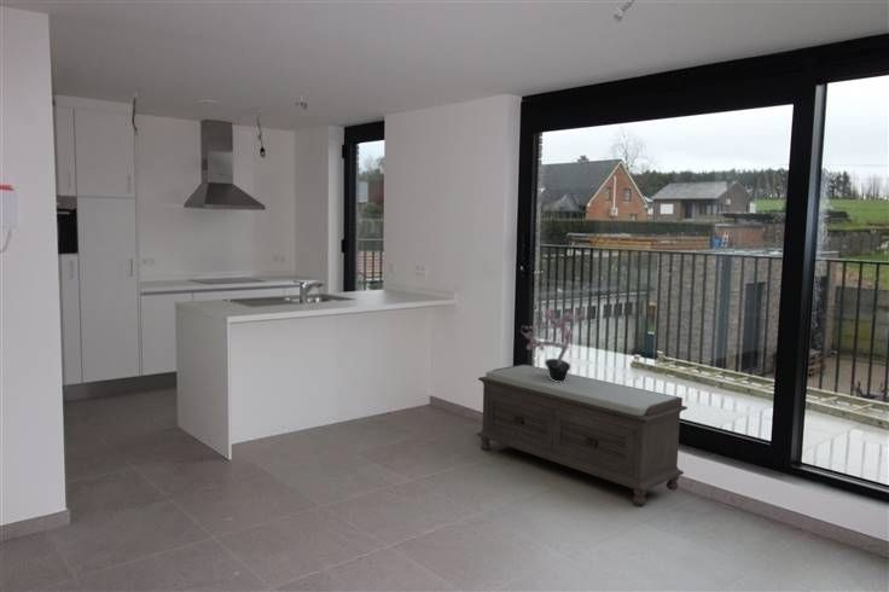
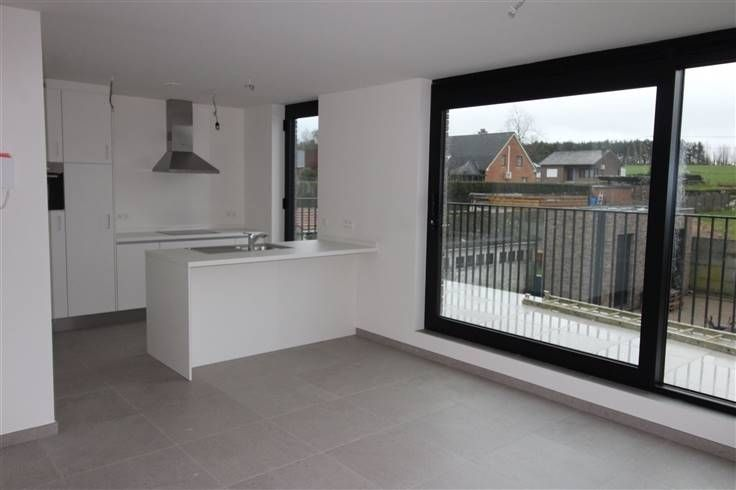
- bench (573, 425)
- potted plant (548, 341)
